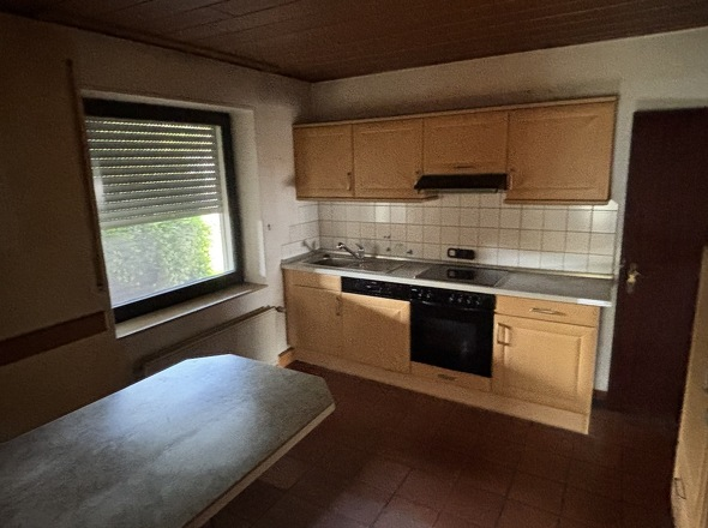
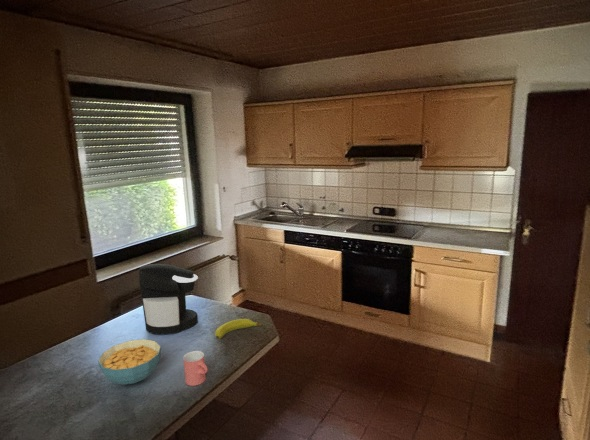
+ cup (197, 369)
+ fruit (236, 328)
+ coffee maker (170, 294)
+ cereal bowl (132, 366)
